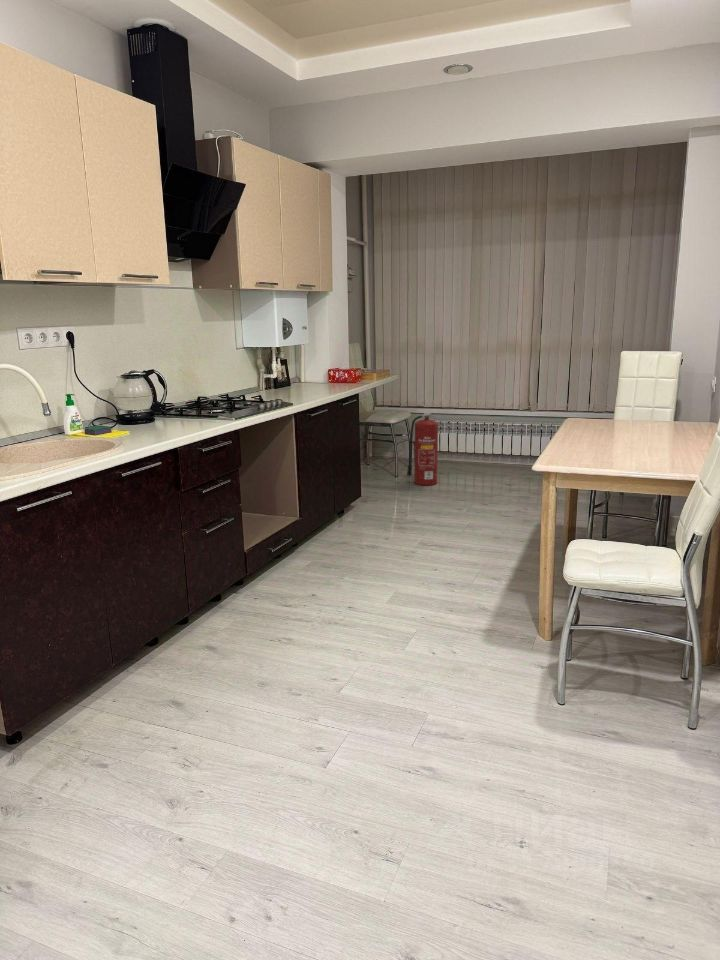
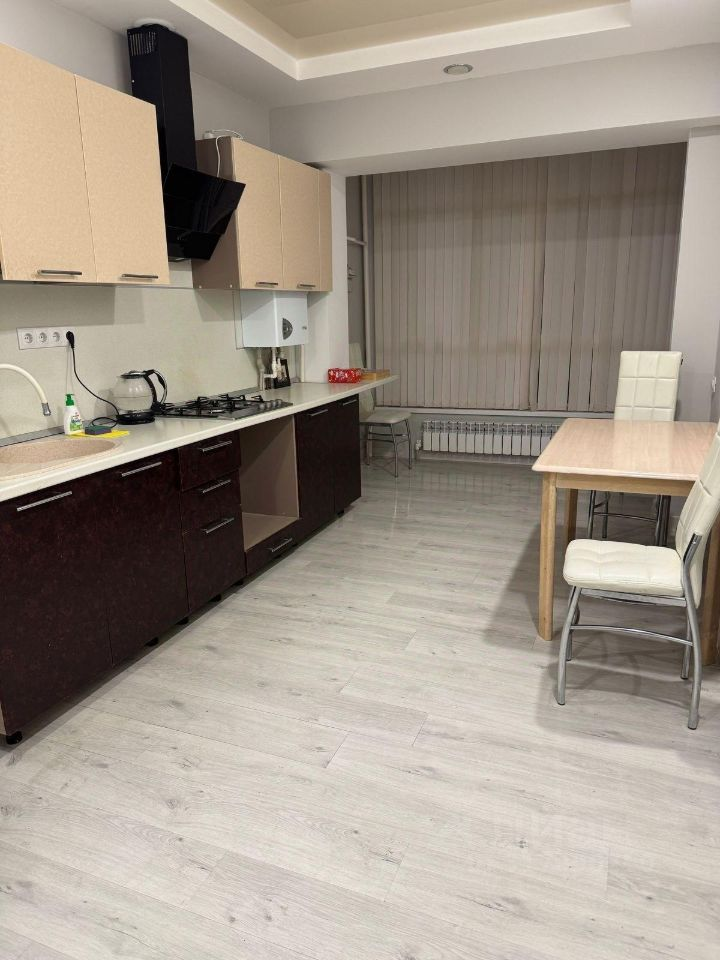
- fire extinguisher (422, 446)
